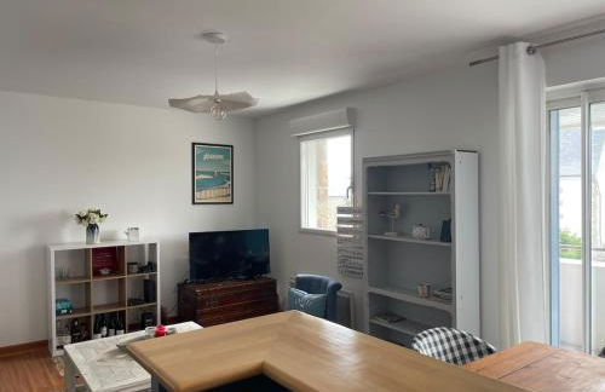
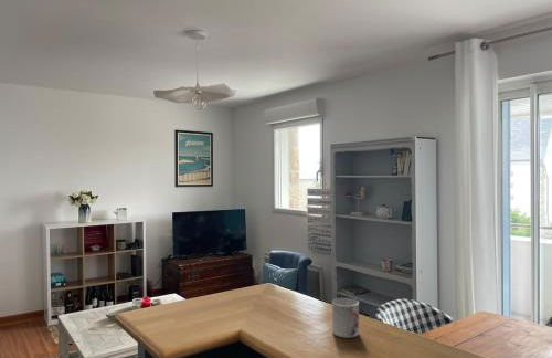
+ cup (348, 318)
